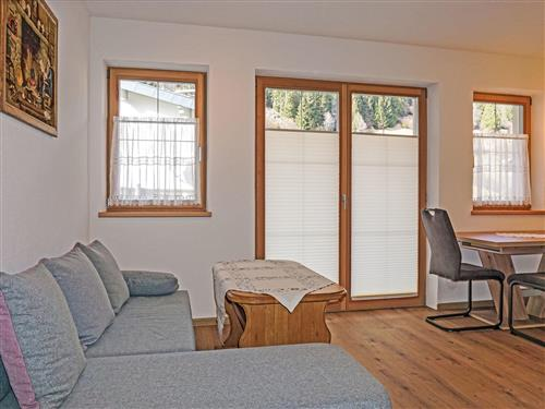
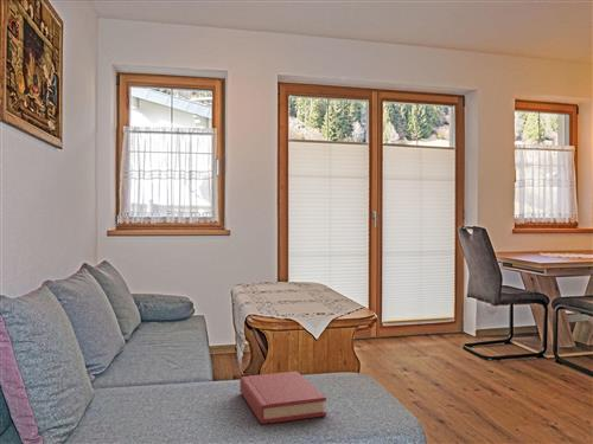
+ hardback book (280, 394)
